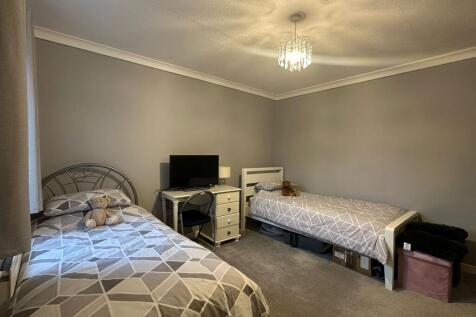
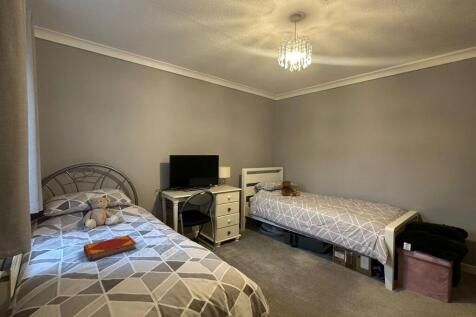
+ hardback book (110, 246)
